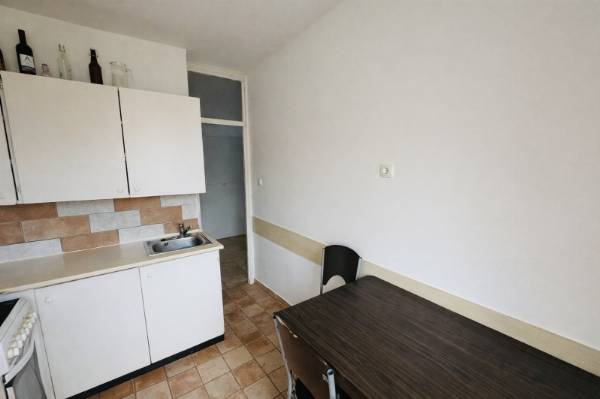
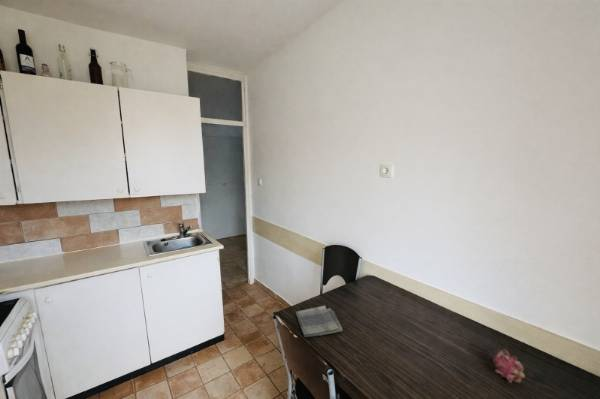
+ fruit (509, 364)
+ dish towel (318, 319)
